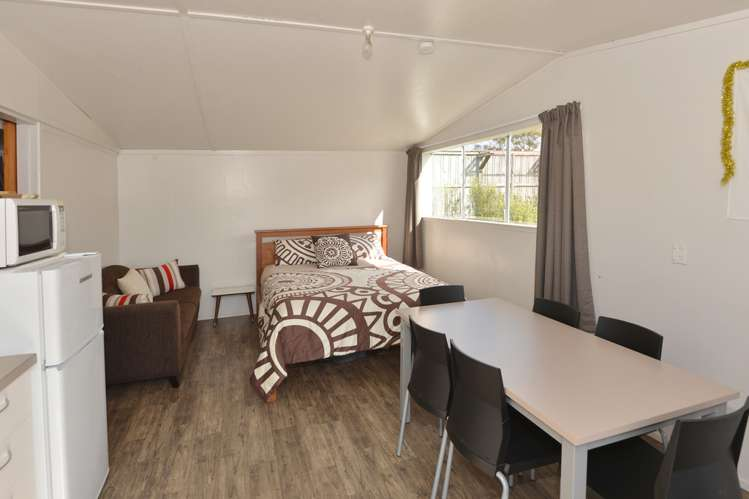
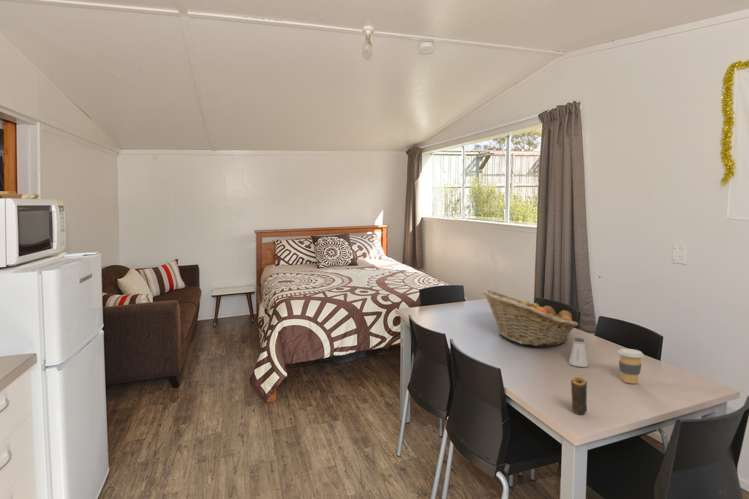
+ fruit basket (527, 314)
+ candle (579, 395)
+ saltshaker (578, 351)
+ coffee cup (630, 366)
